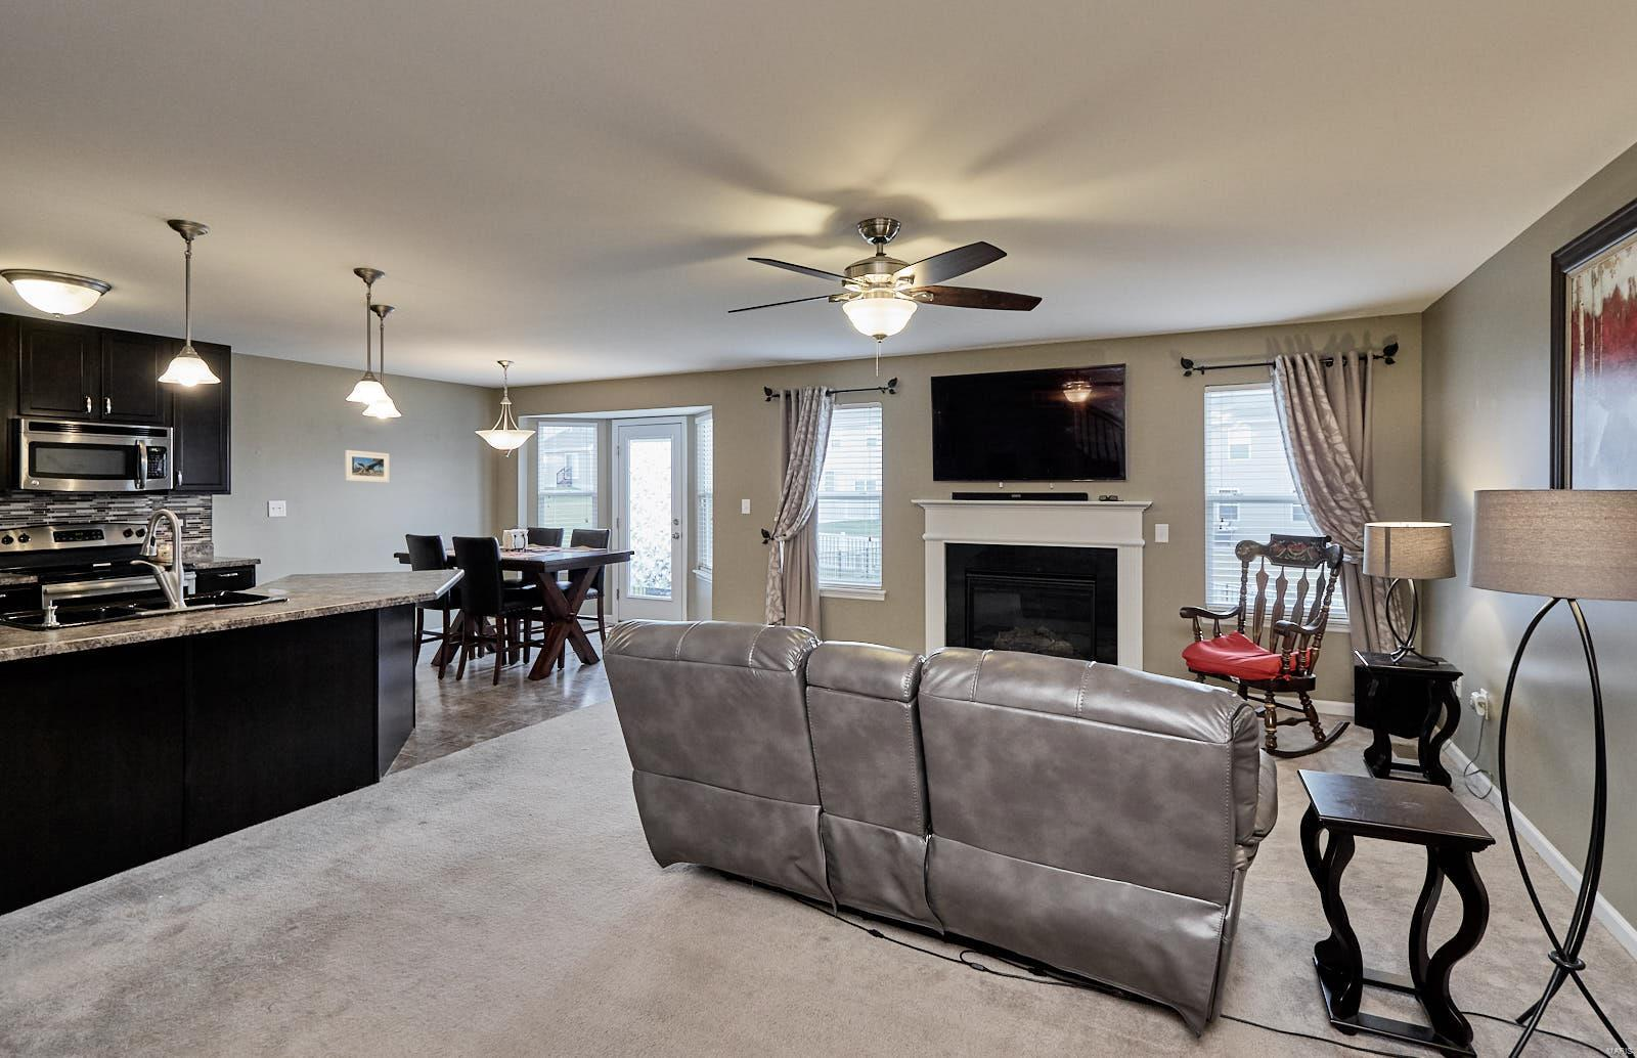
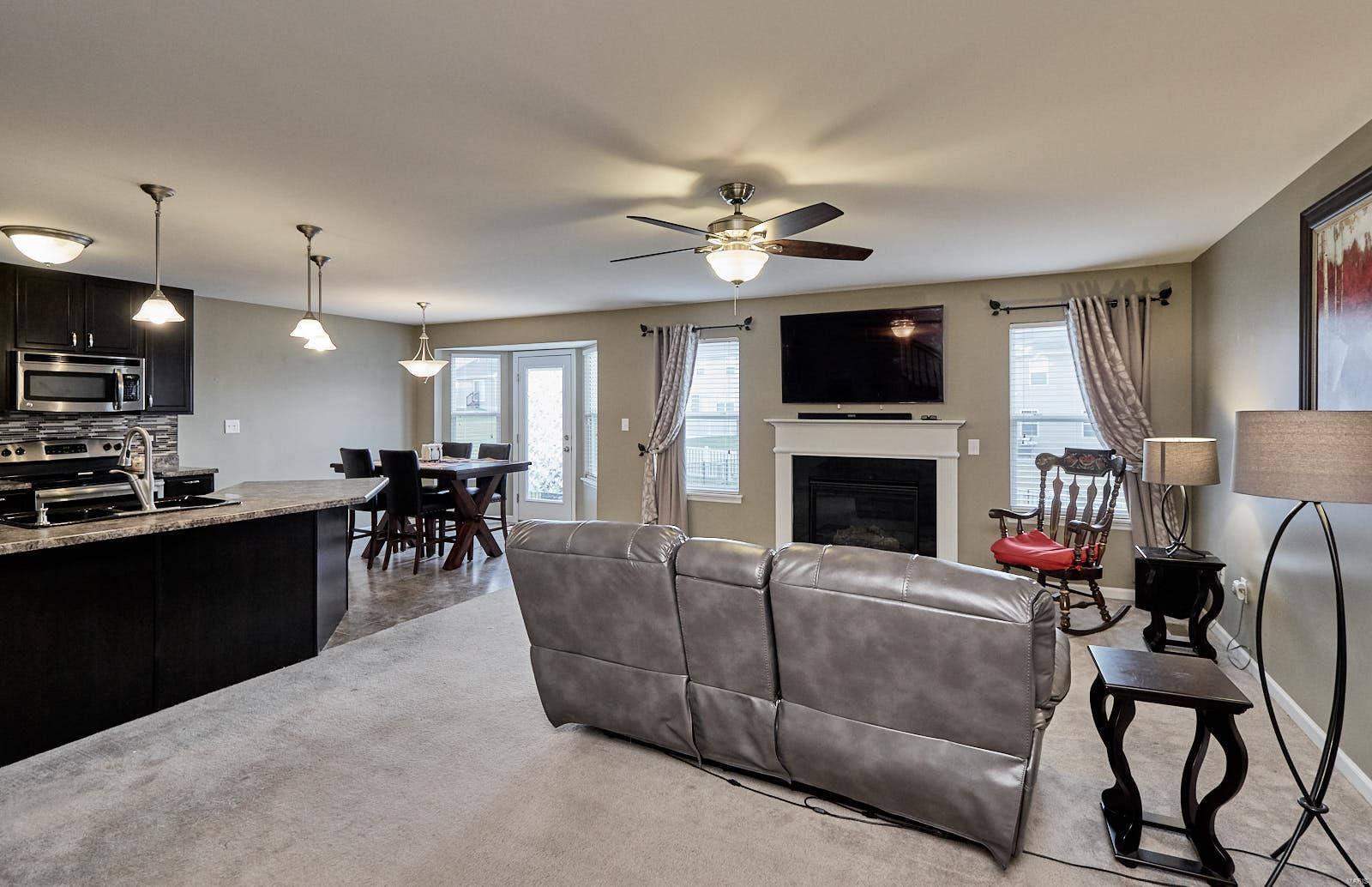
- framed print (367, 466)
